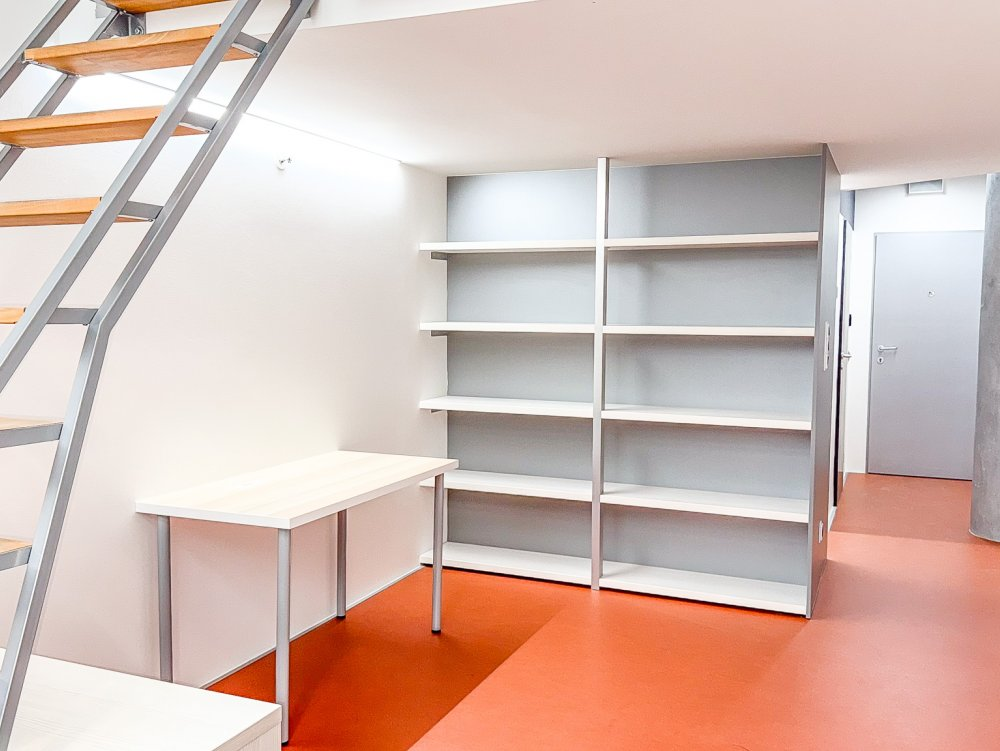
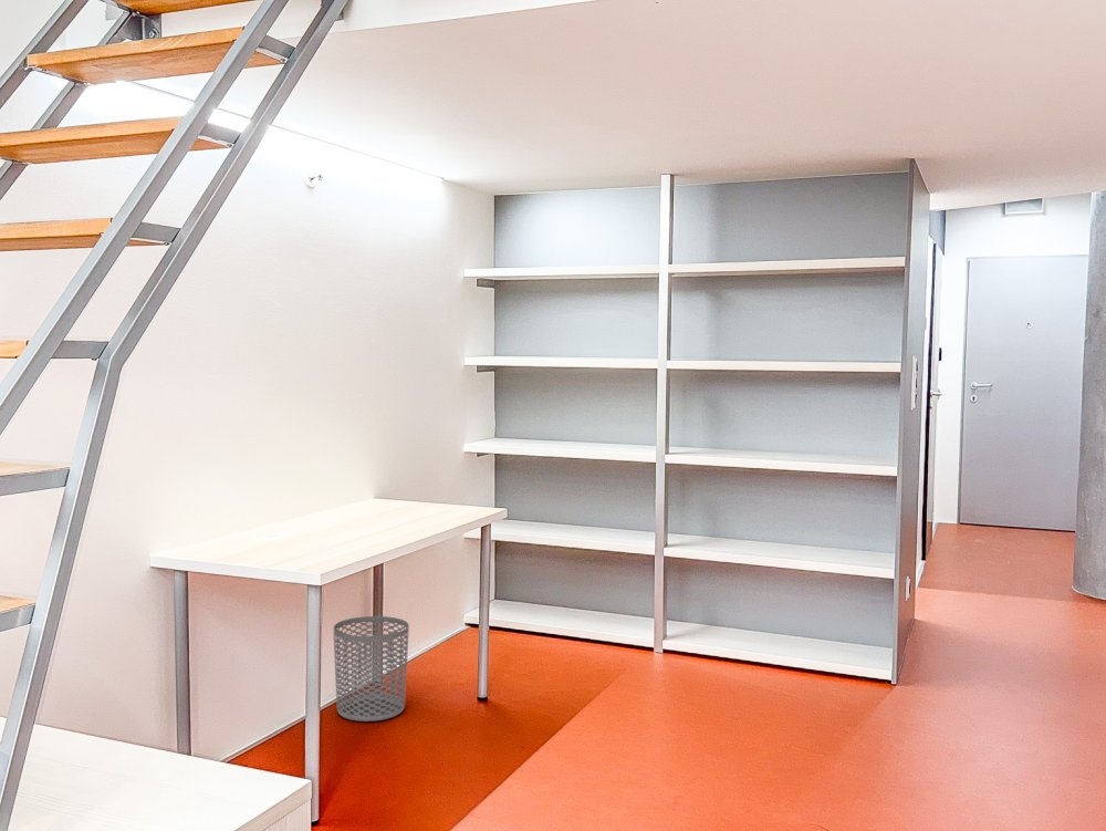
+ waste bin (371, 668)
